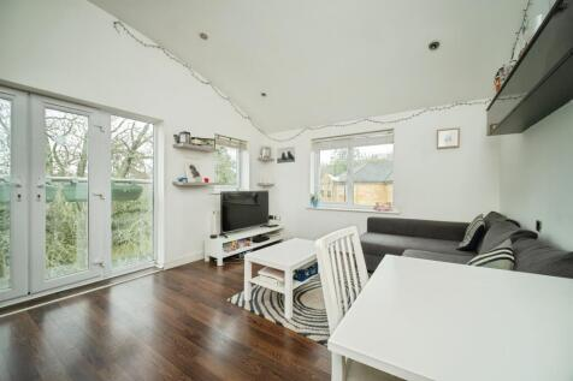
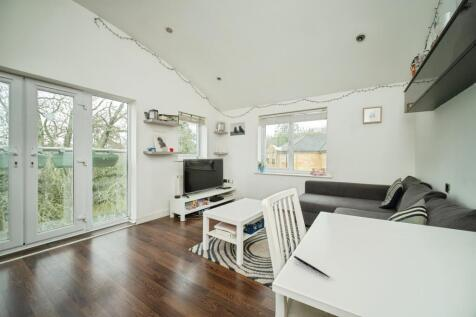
+ pen (310, 265)
